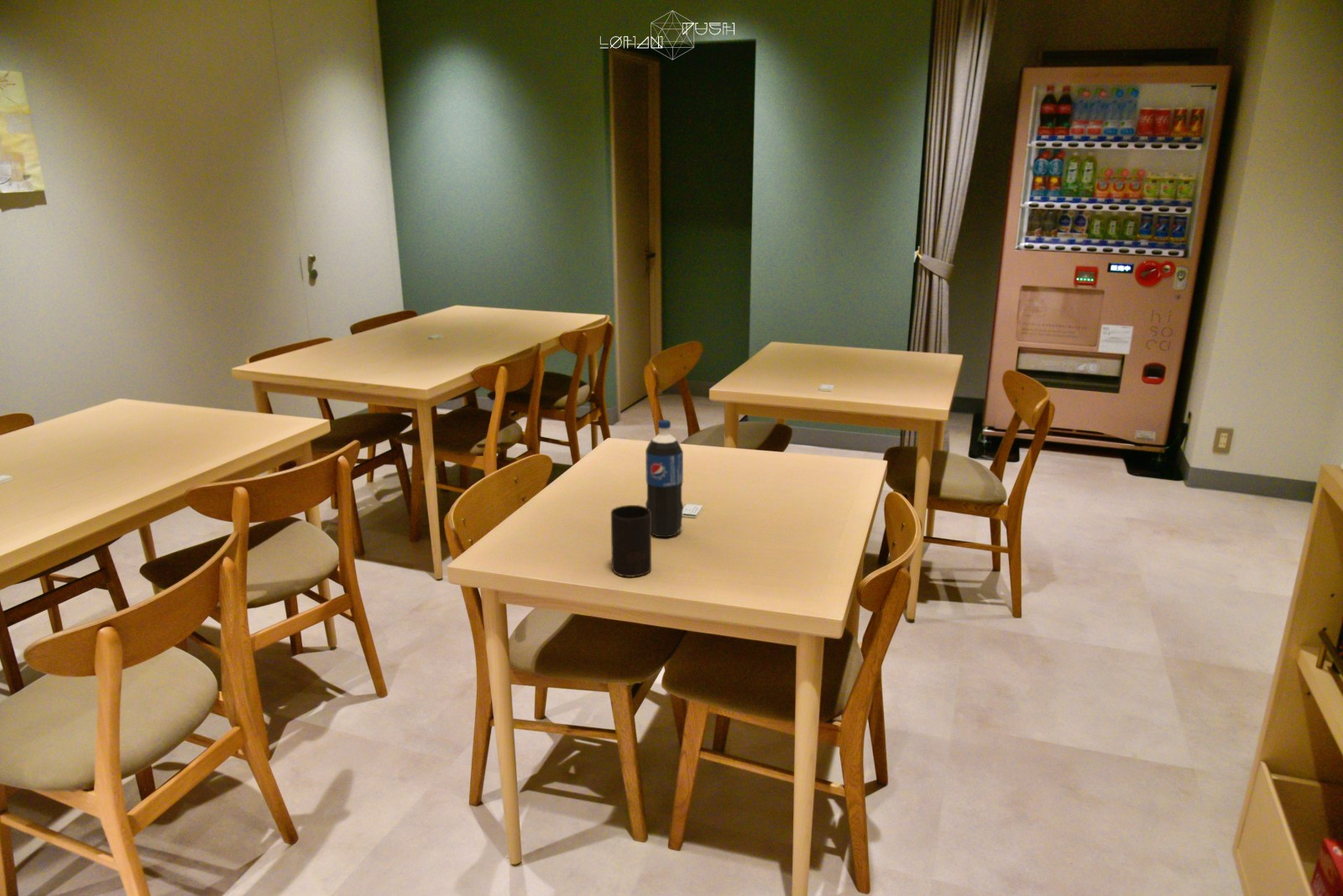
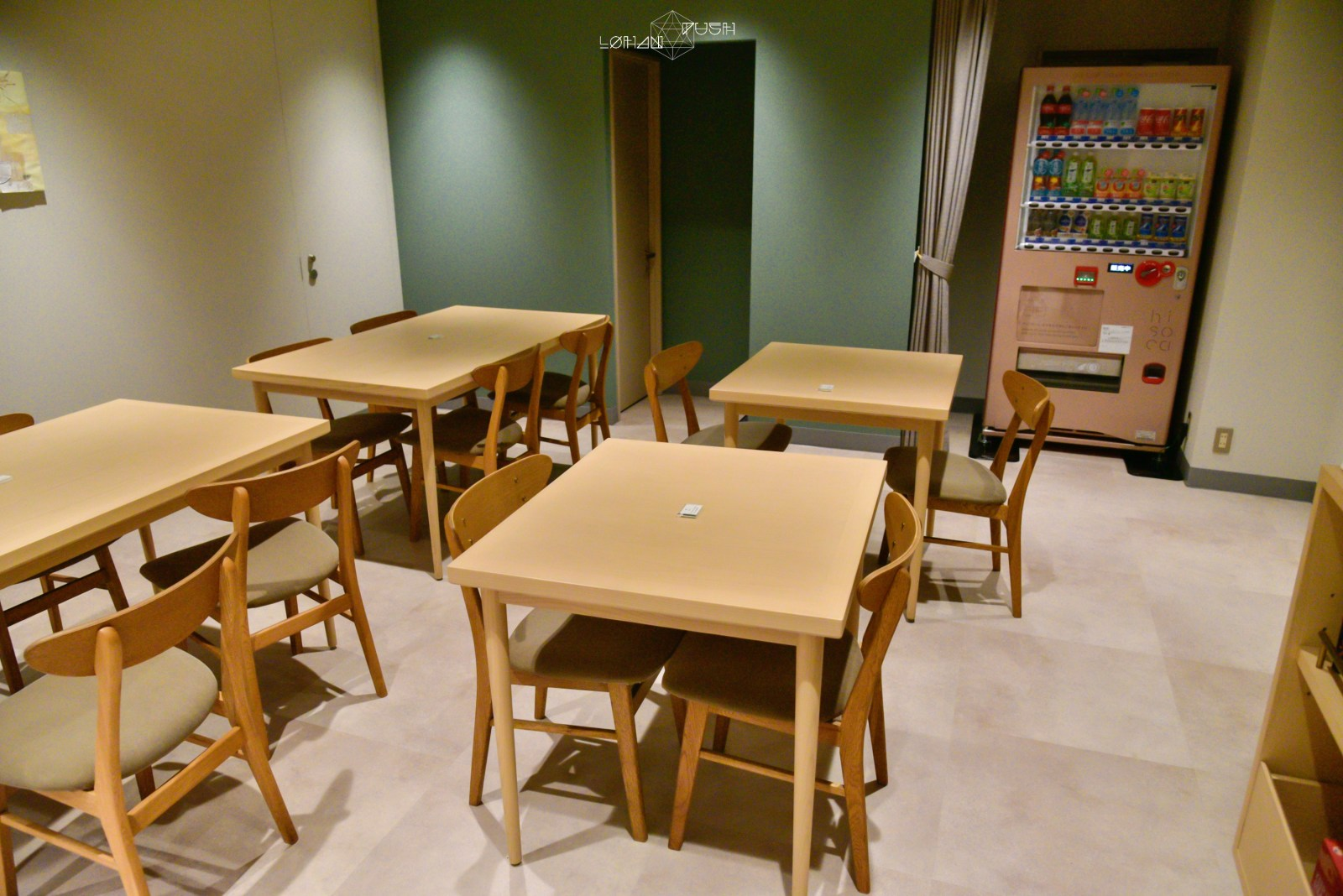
- pop (664, 477)
- cup (631, 540)
